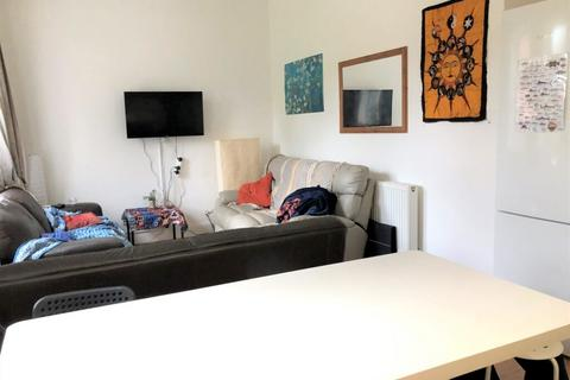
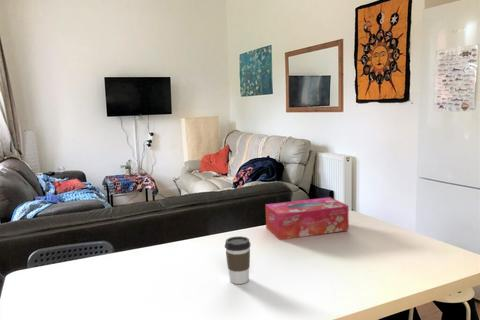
+ tissue box (306, 217)
+ coffee cup (238, 260)
